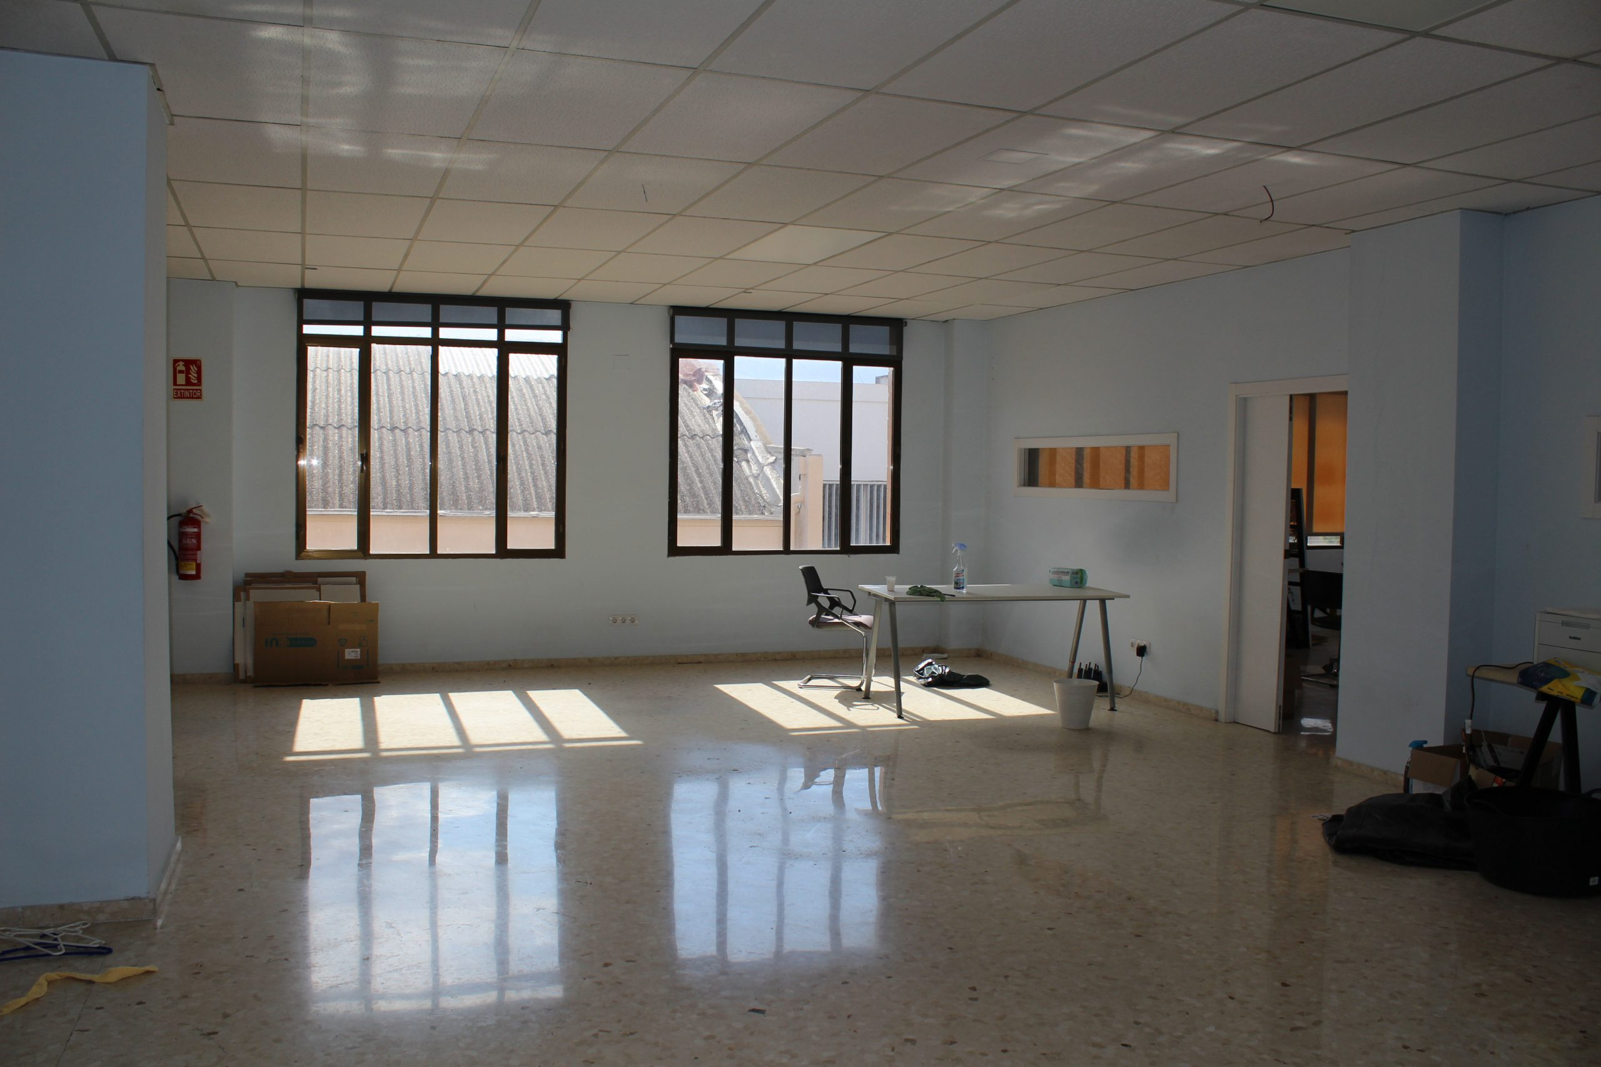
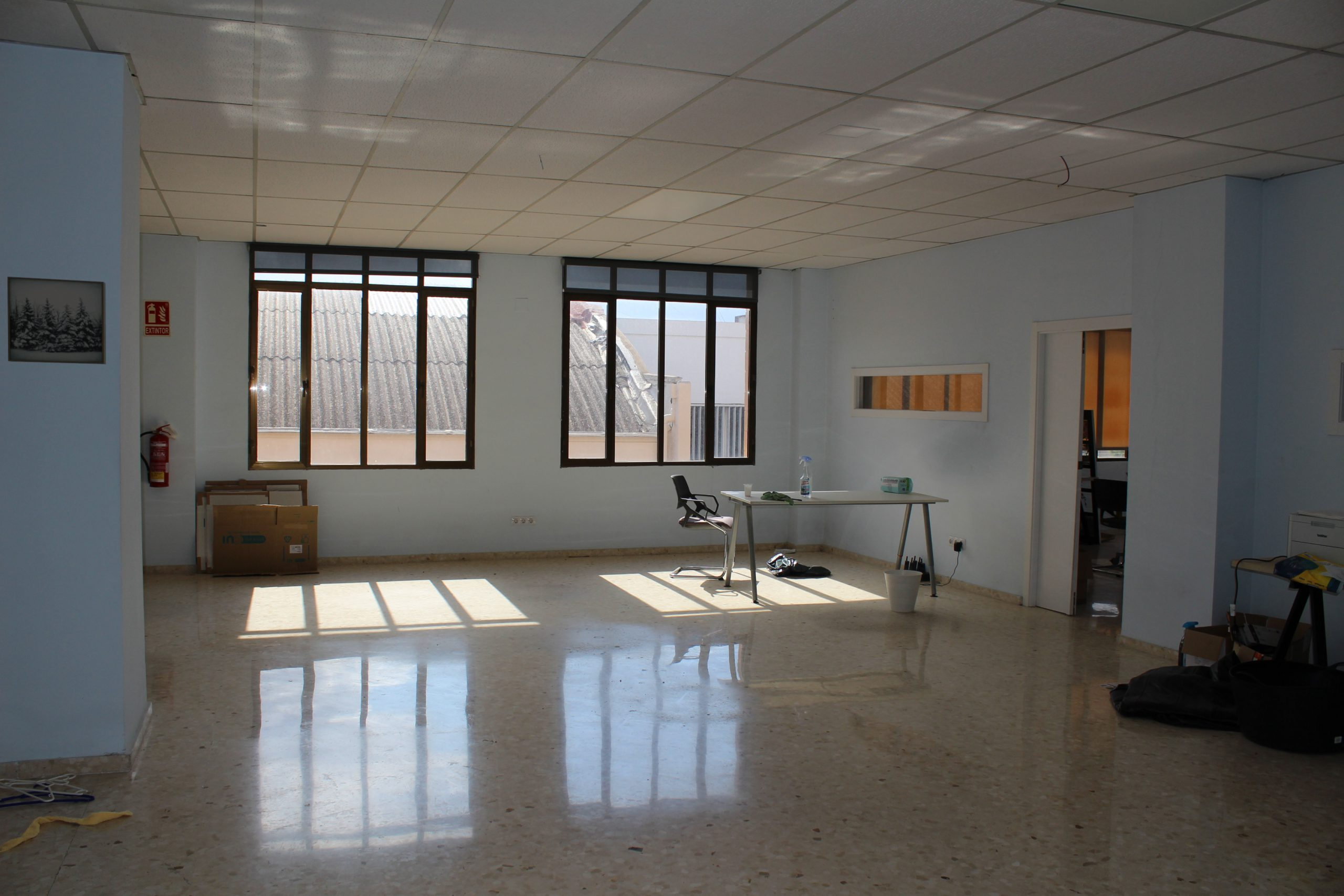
+ wall art (57, 321)
